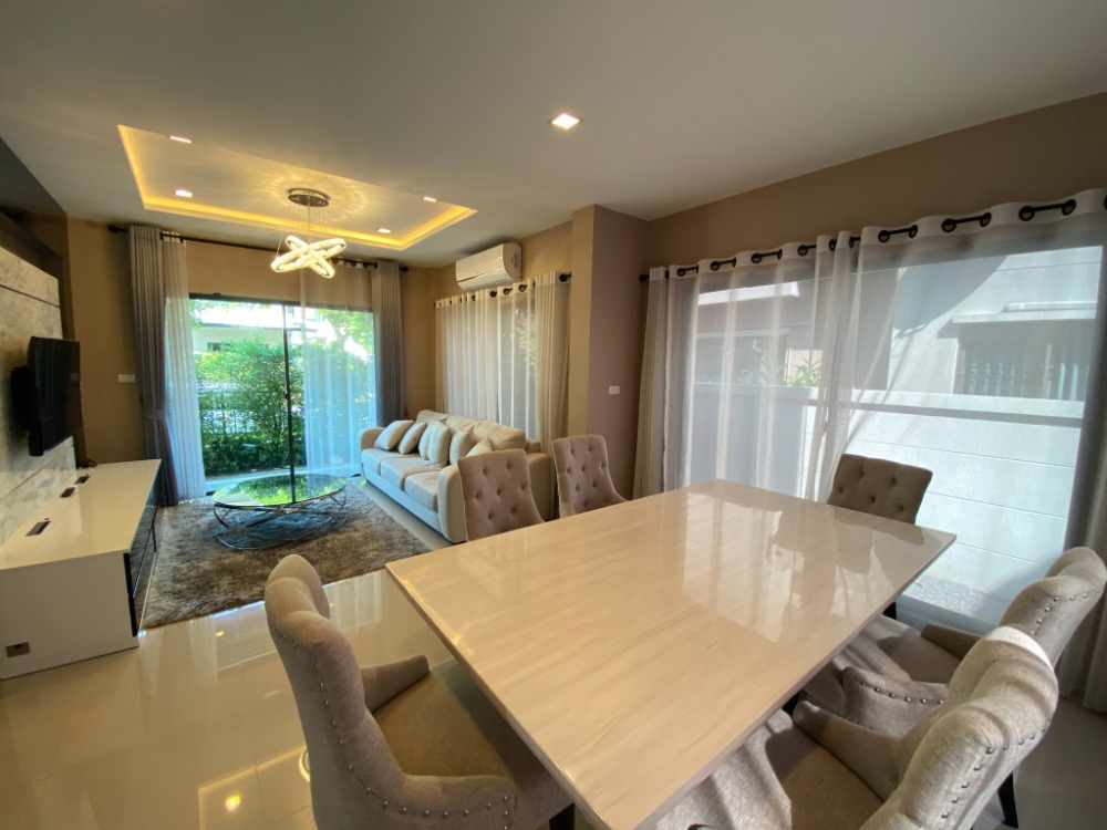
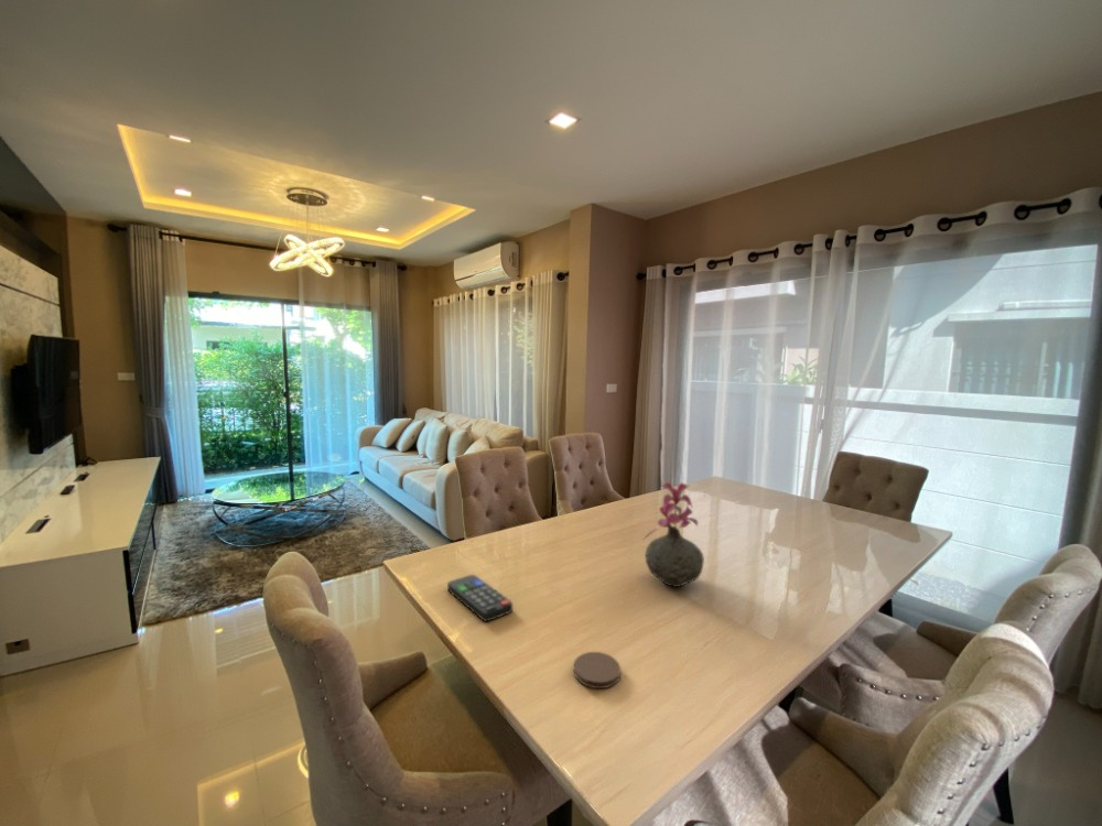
+ remote control (478, 595)
+ vase (673, 534)
+ coaster (596, 669)
